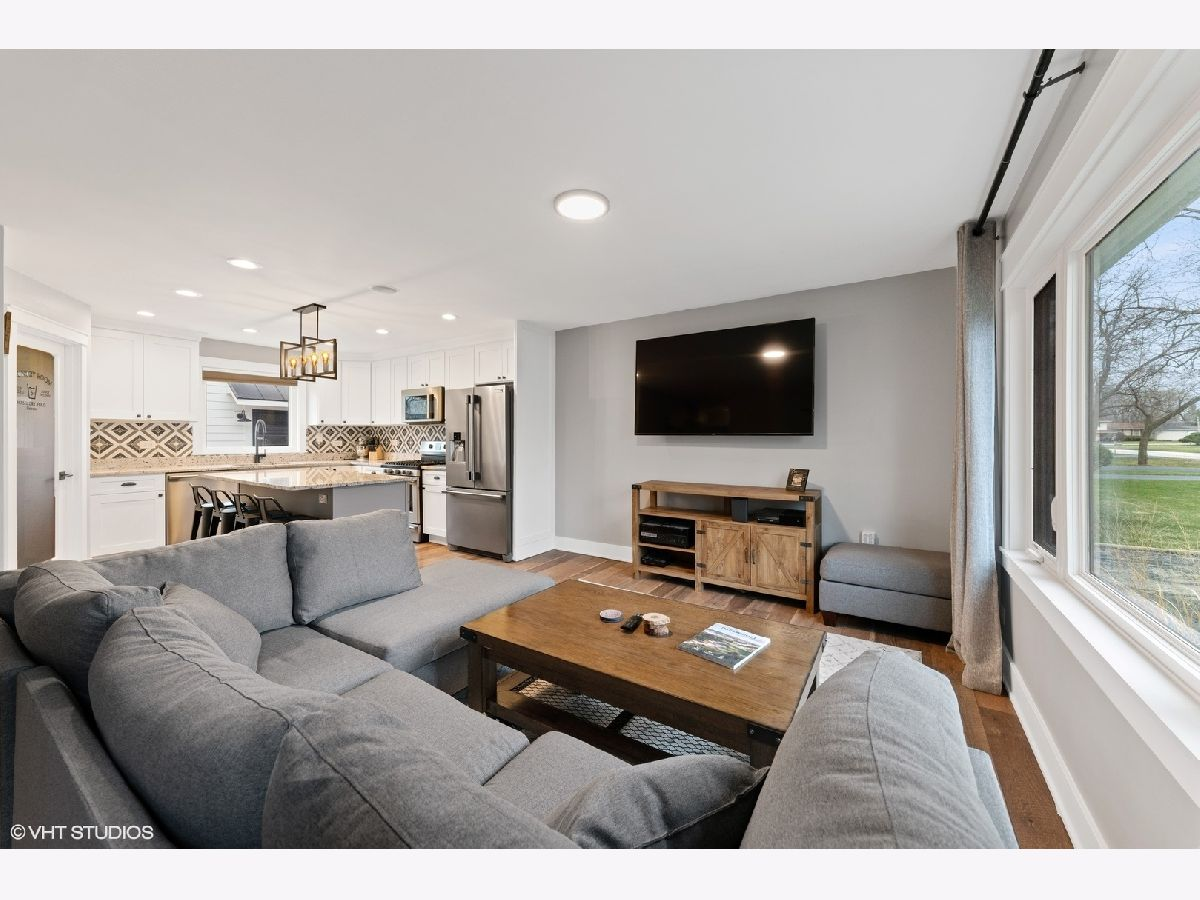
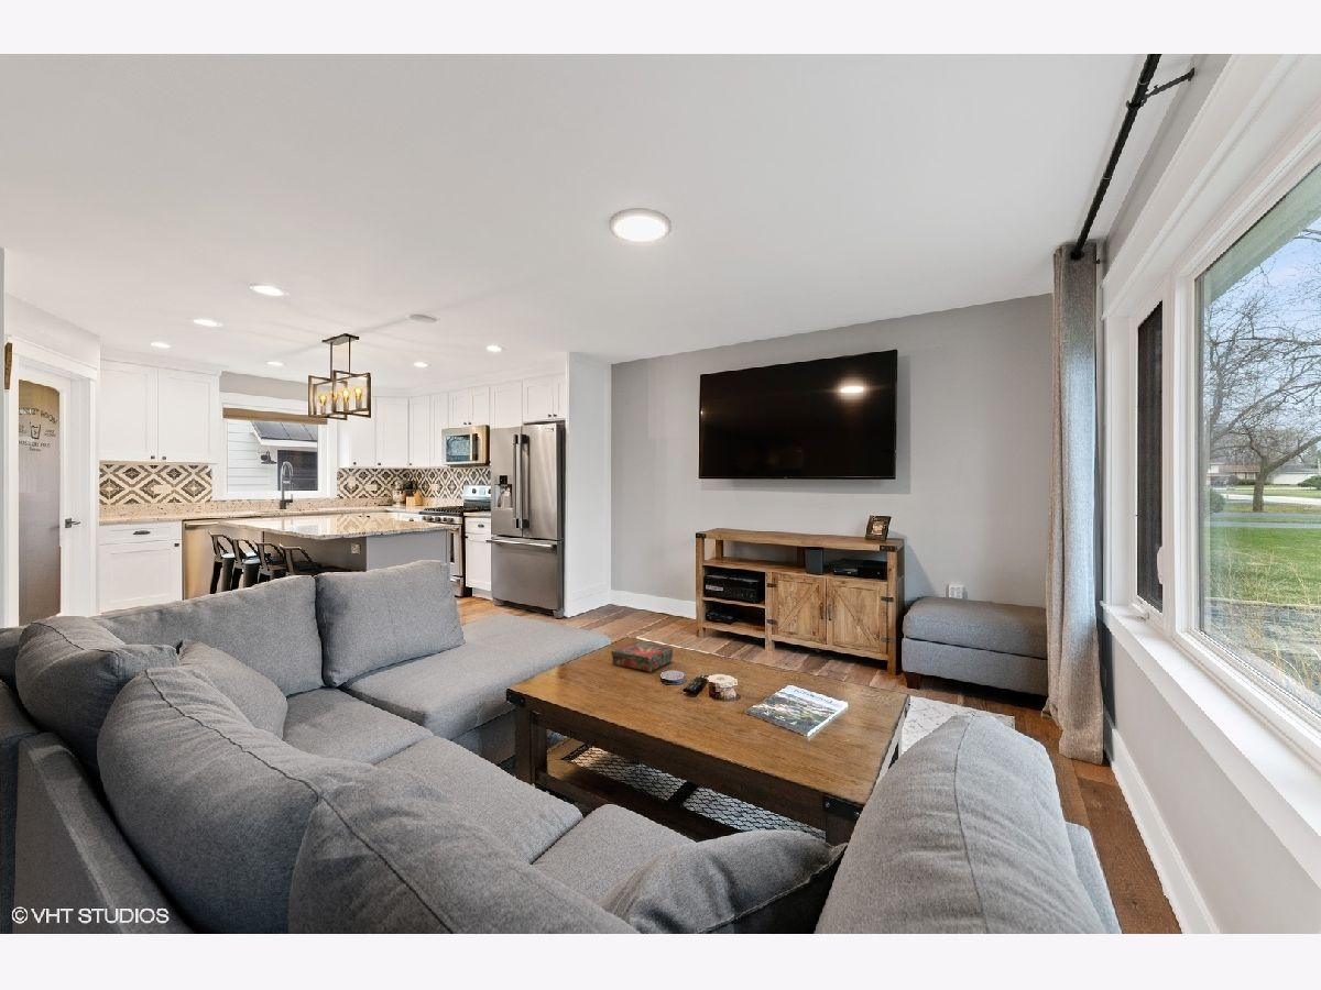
+ book (642, 656)
